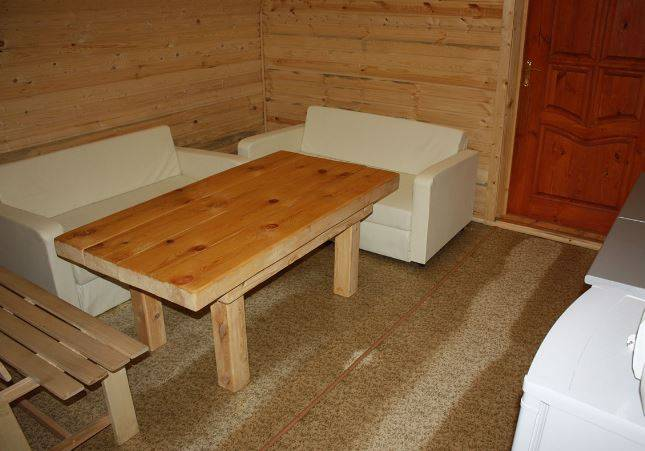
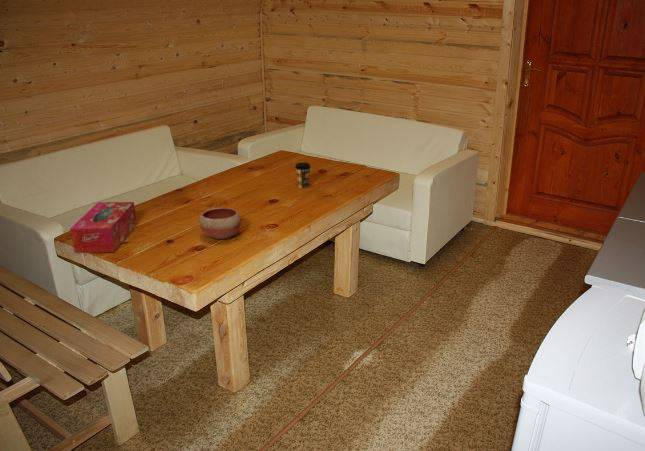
+ bowl (220, 224)
+ tissue box (105, 226)
+ coffee cup (303, 175)
